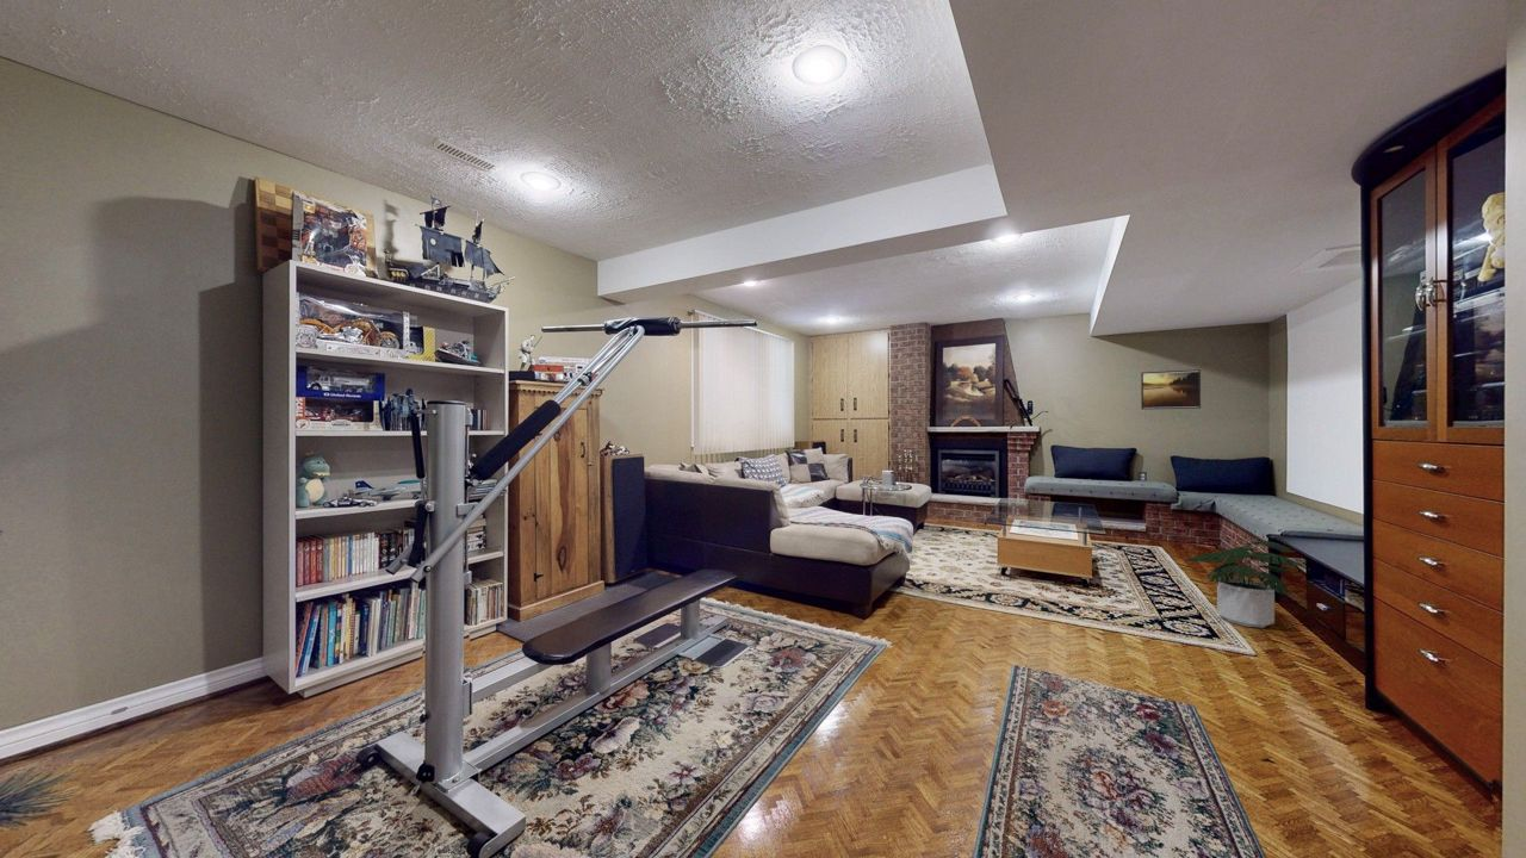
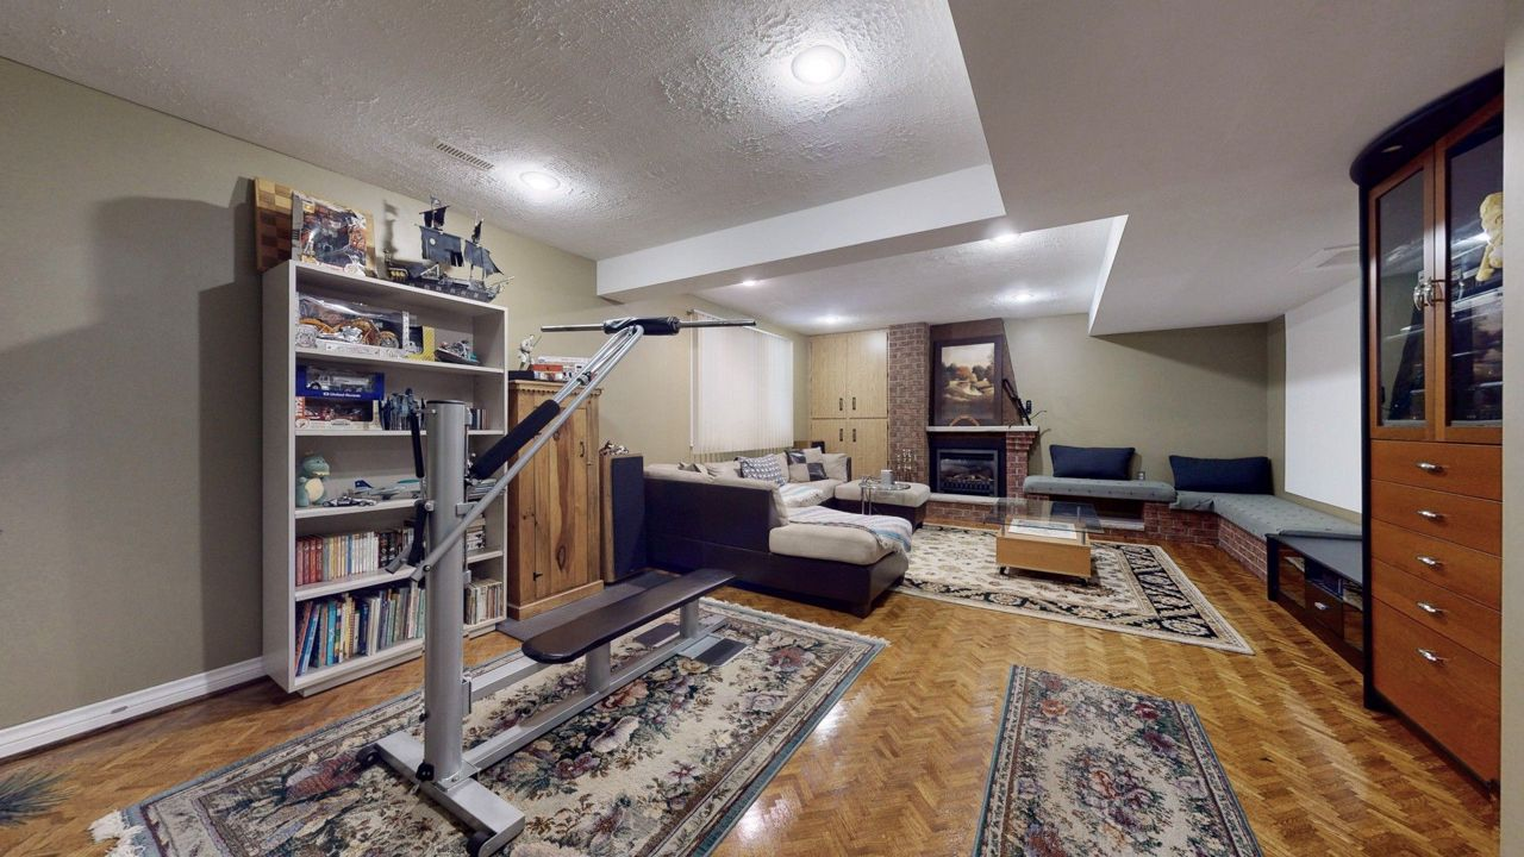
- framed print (1170, 390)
- potted plant (1242, 582)
